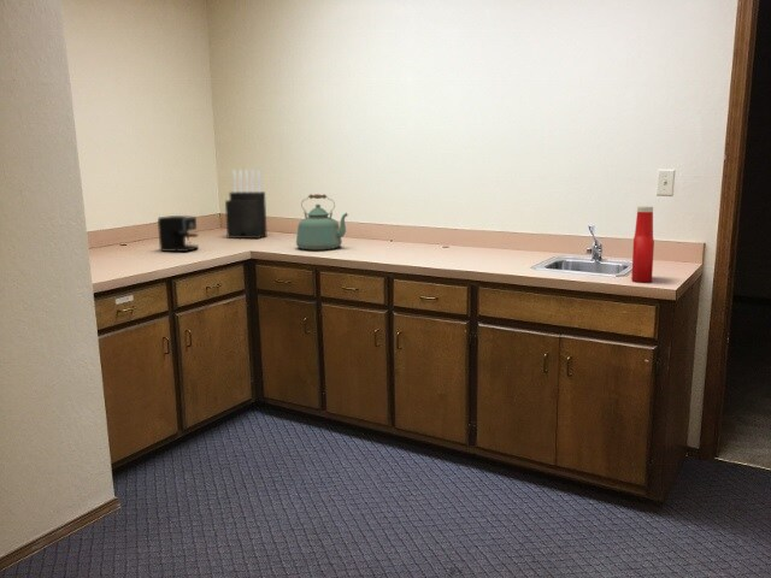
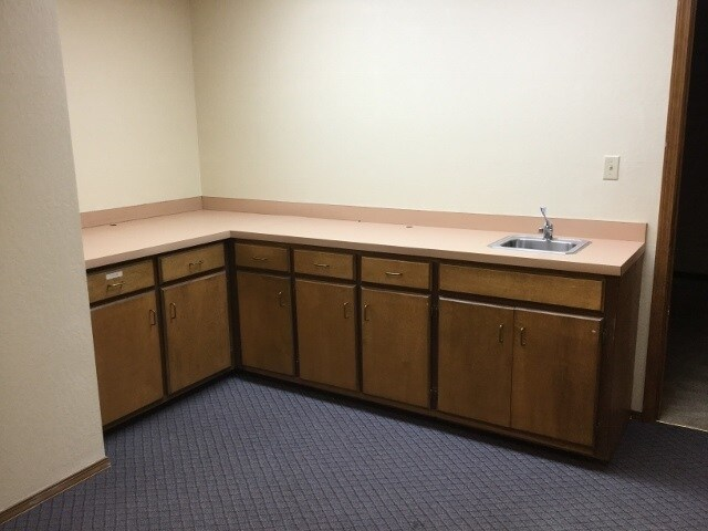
- kettle (322, 220)
- coffee maker (187, 231)
- soap bottle (643, 242)
- knife block (245, 204)
